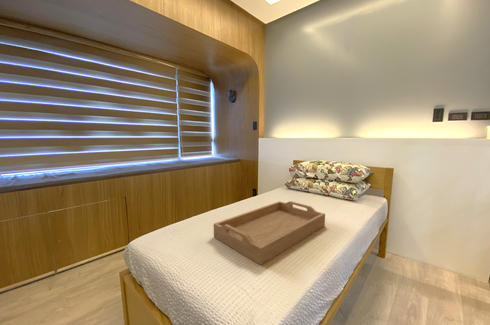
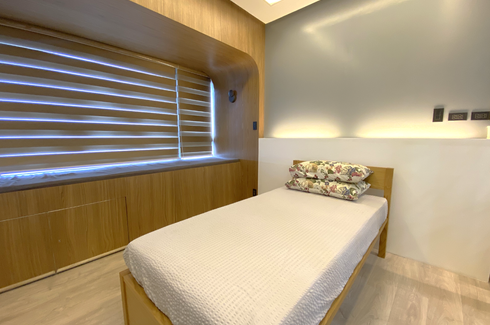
- serving tray (272, 222)
